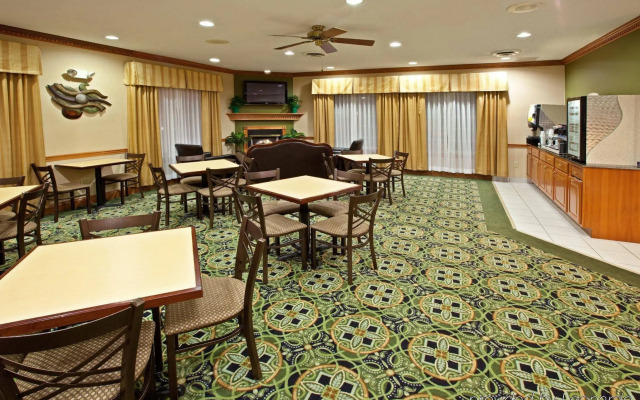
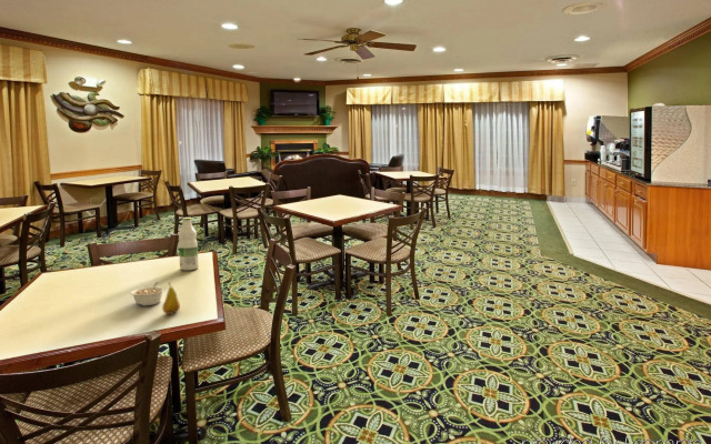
+ juice bottle (188, 243)
+ legume (148, 294)
+ fruit (170, 297)
